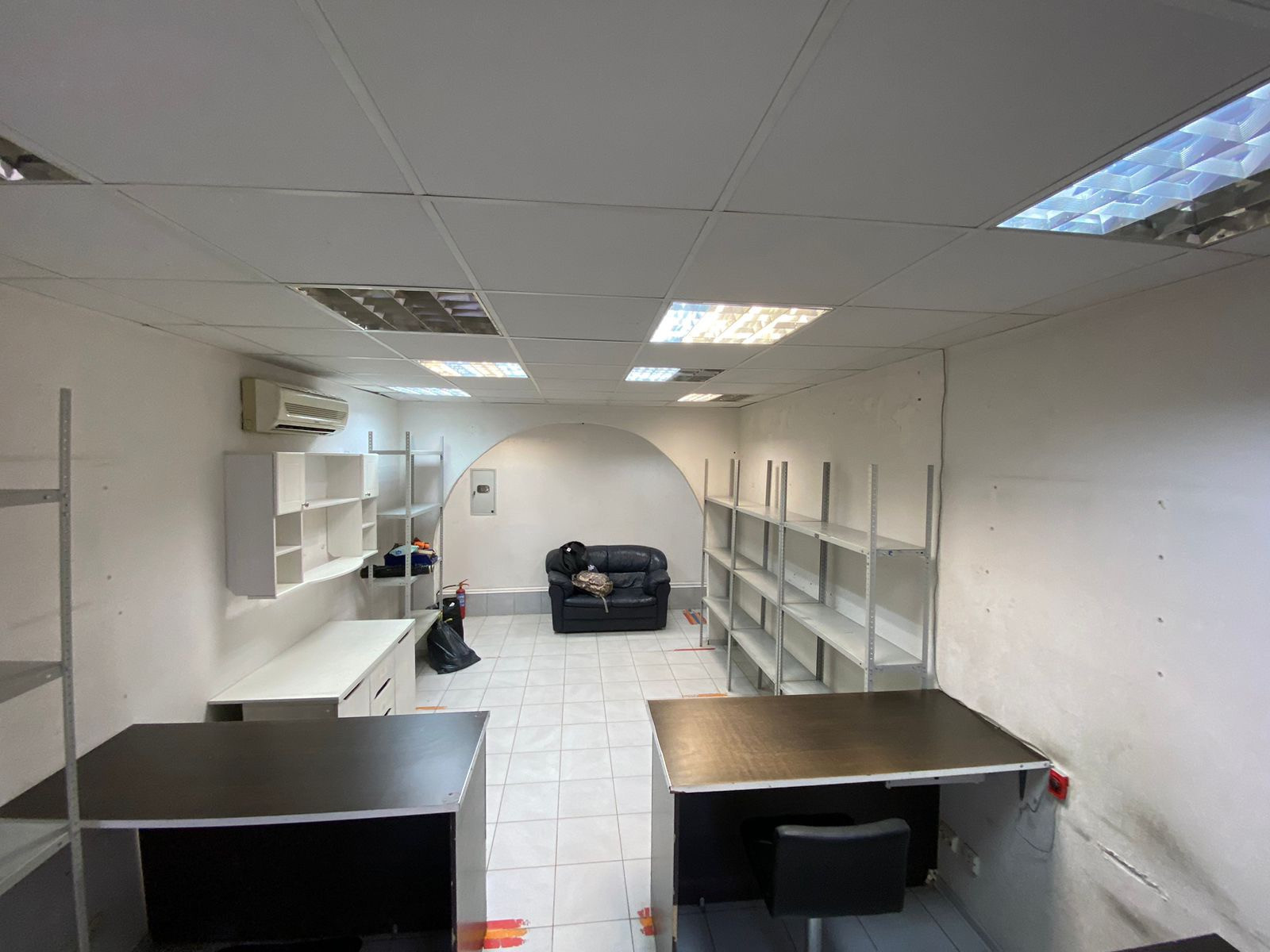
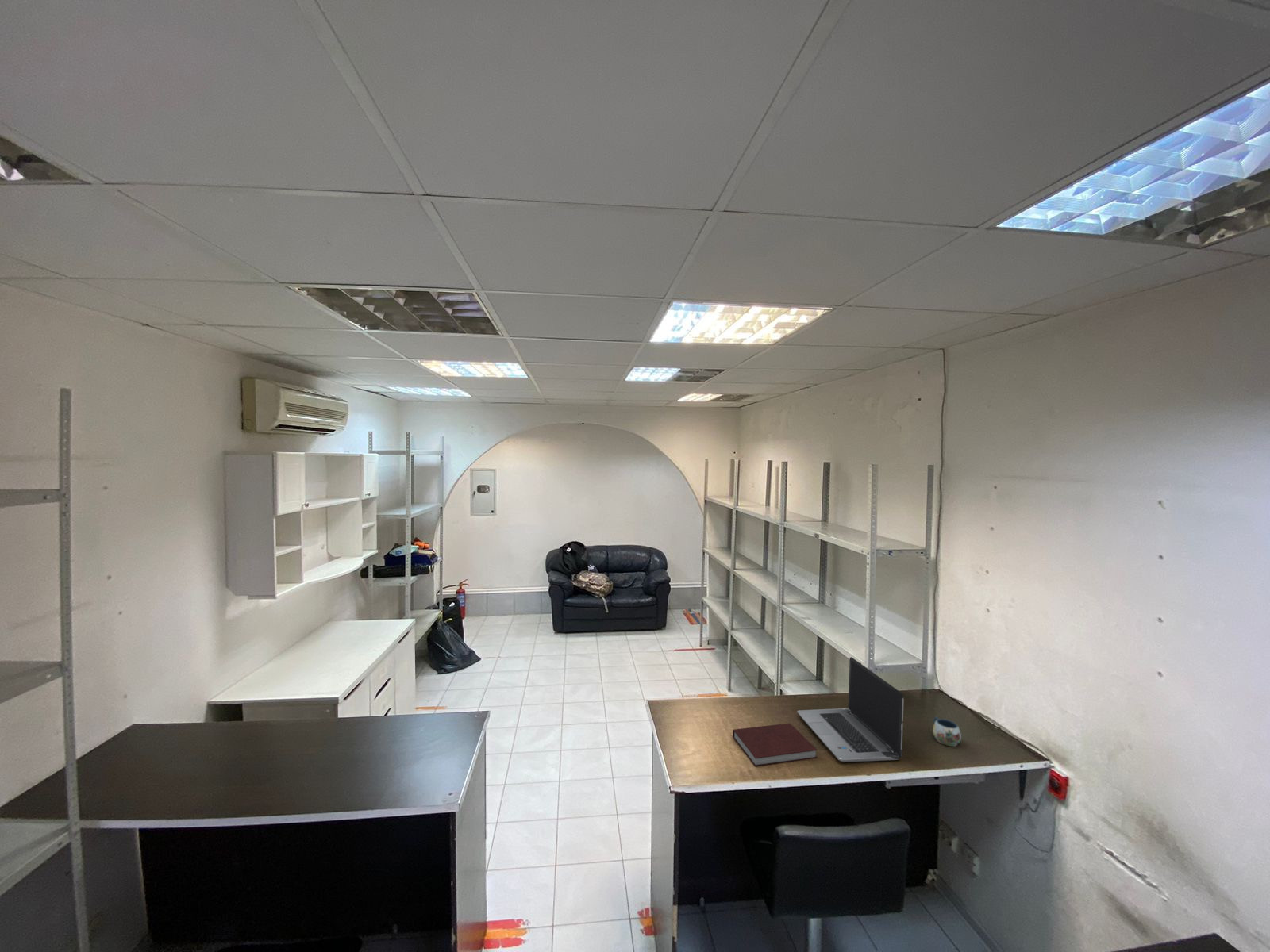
+ mug (944, 730)
+ laptop computer (849, 705)
+ notebook (773, 743)
